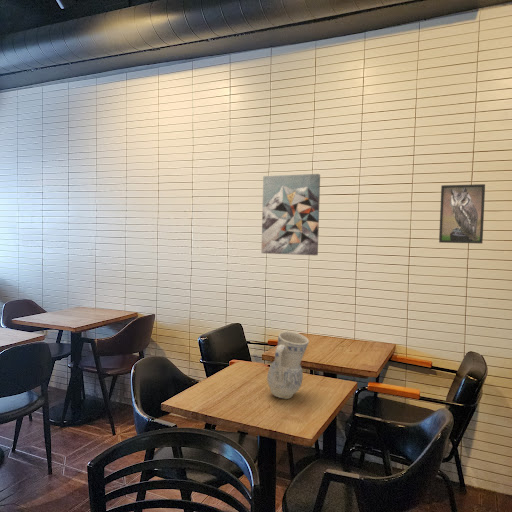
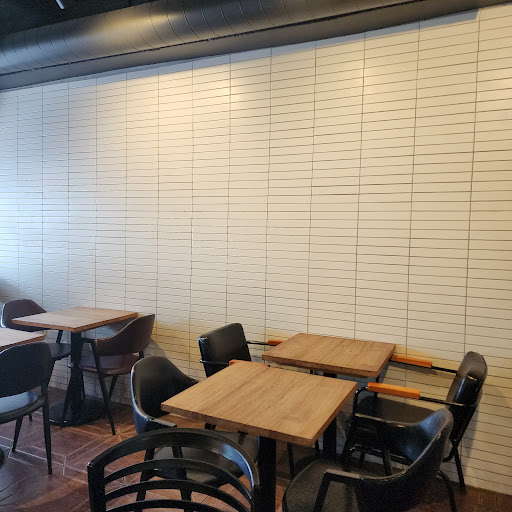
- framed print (461, 214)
- wall art (290, 214)
- vase (287, 365)
